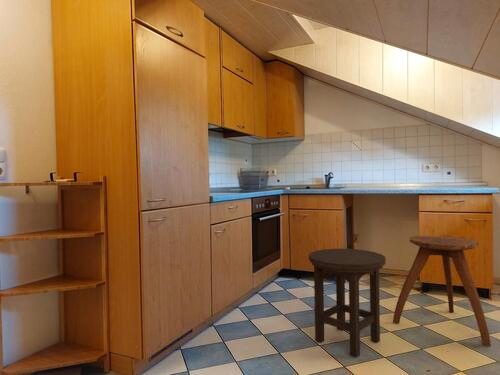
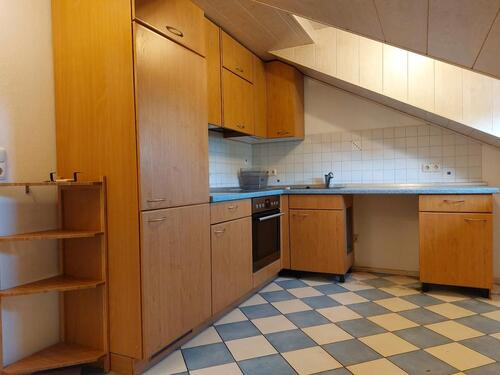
- stool (344, 298)
- stool (446, 285)
